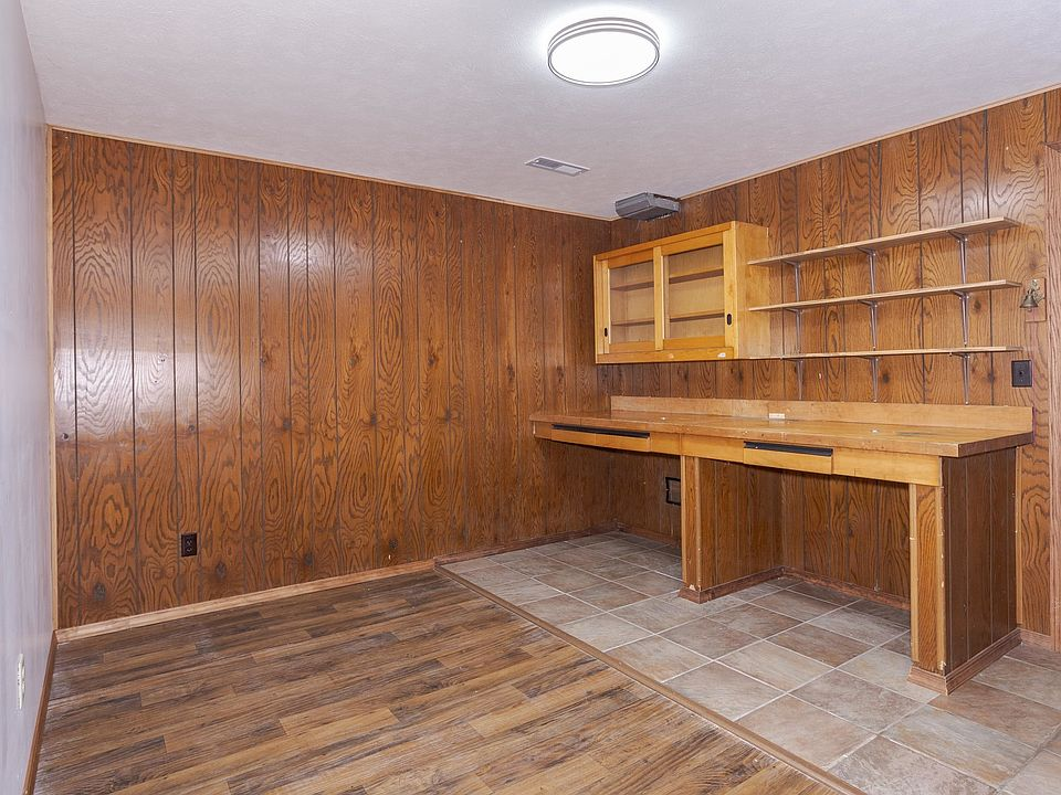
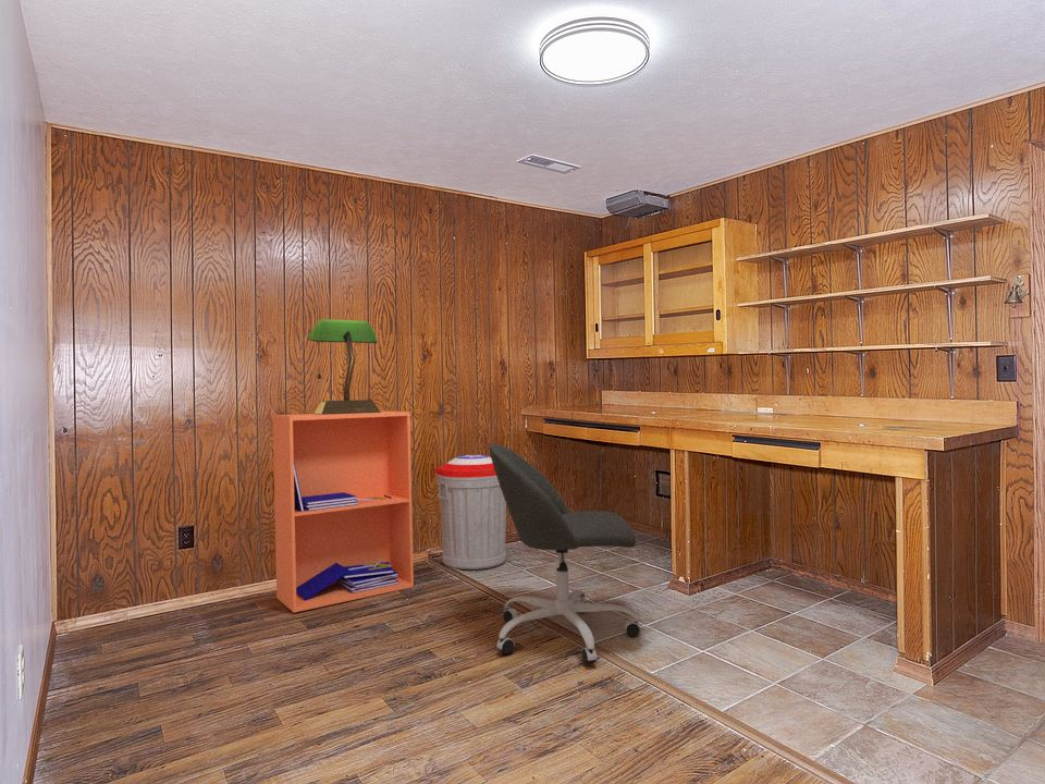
+ trash can (472, 509)
+ table lamp (348, 366)
+ bookshelf (344, 502)
+ office chair (564, 539)
